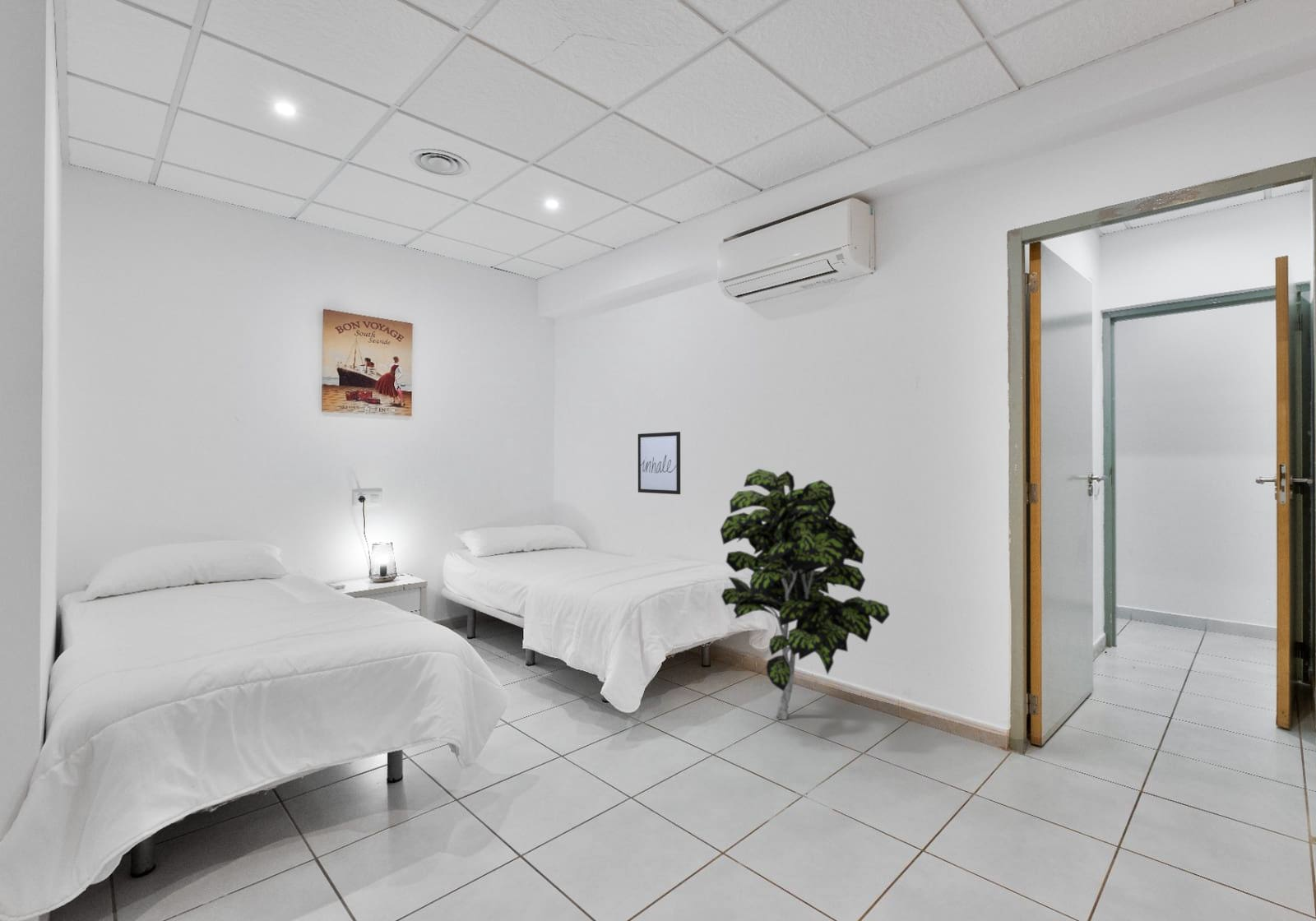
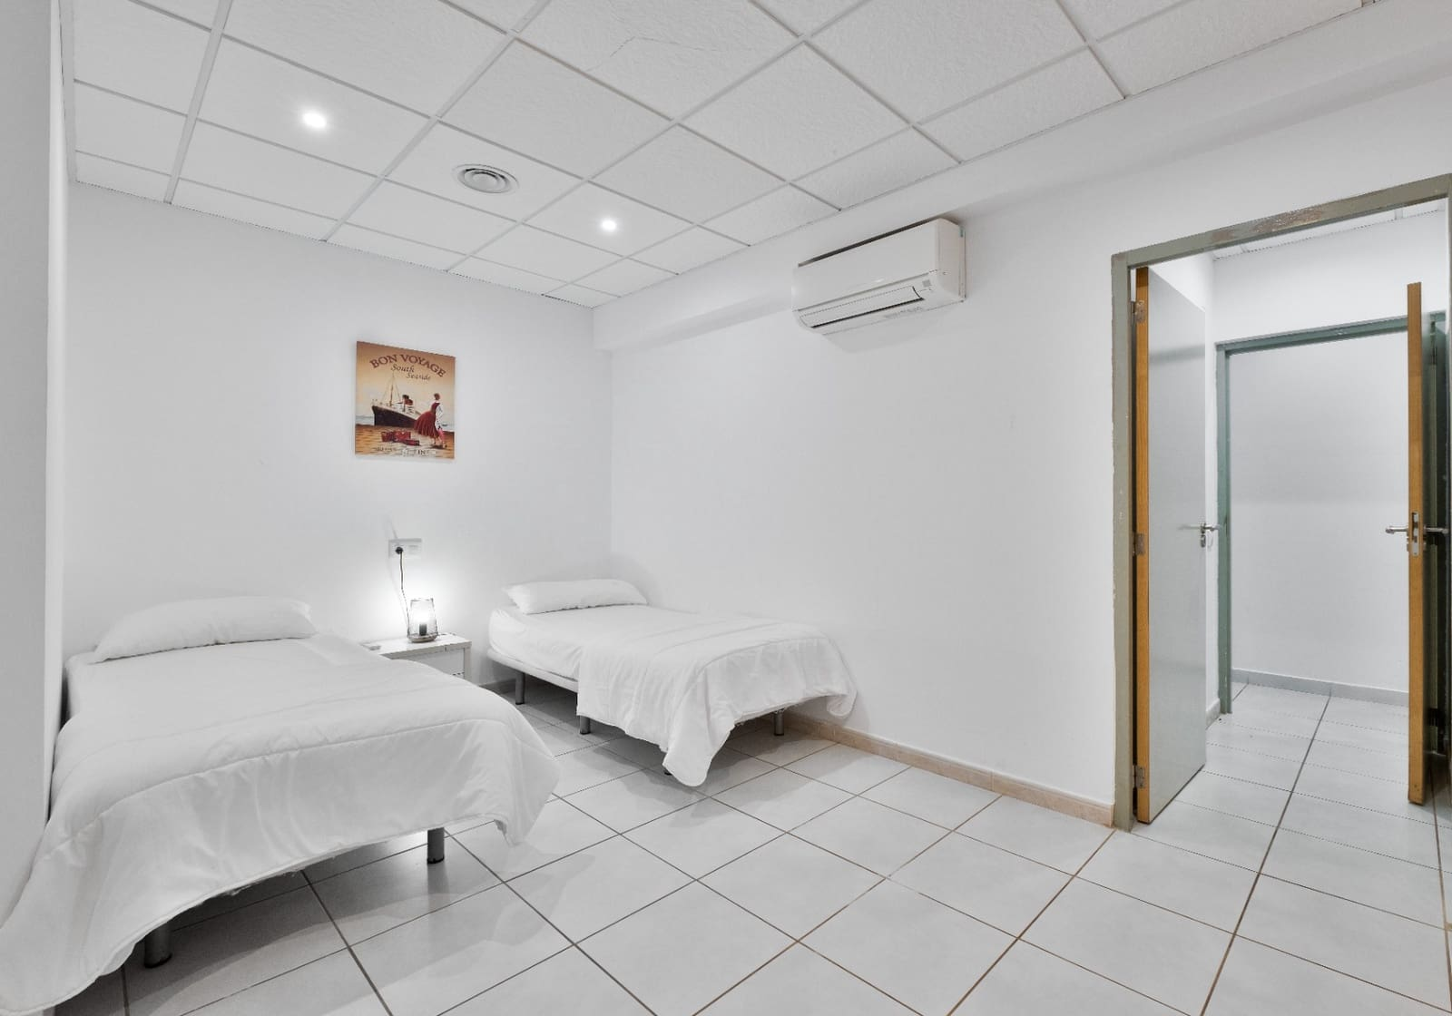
- wall art (658, 463)
- indoor plant (798, 594)
